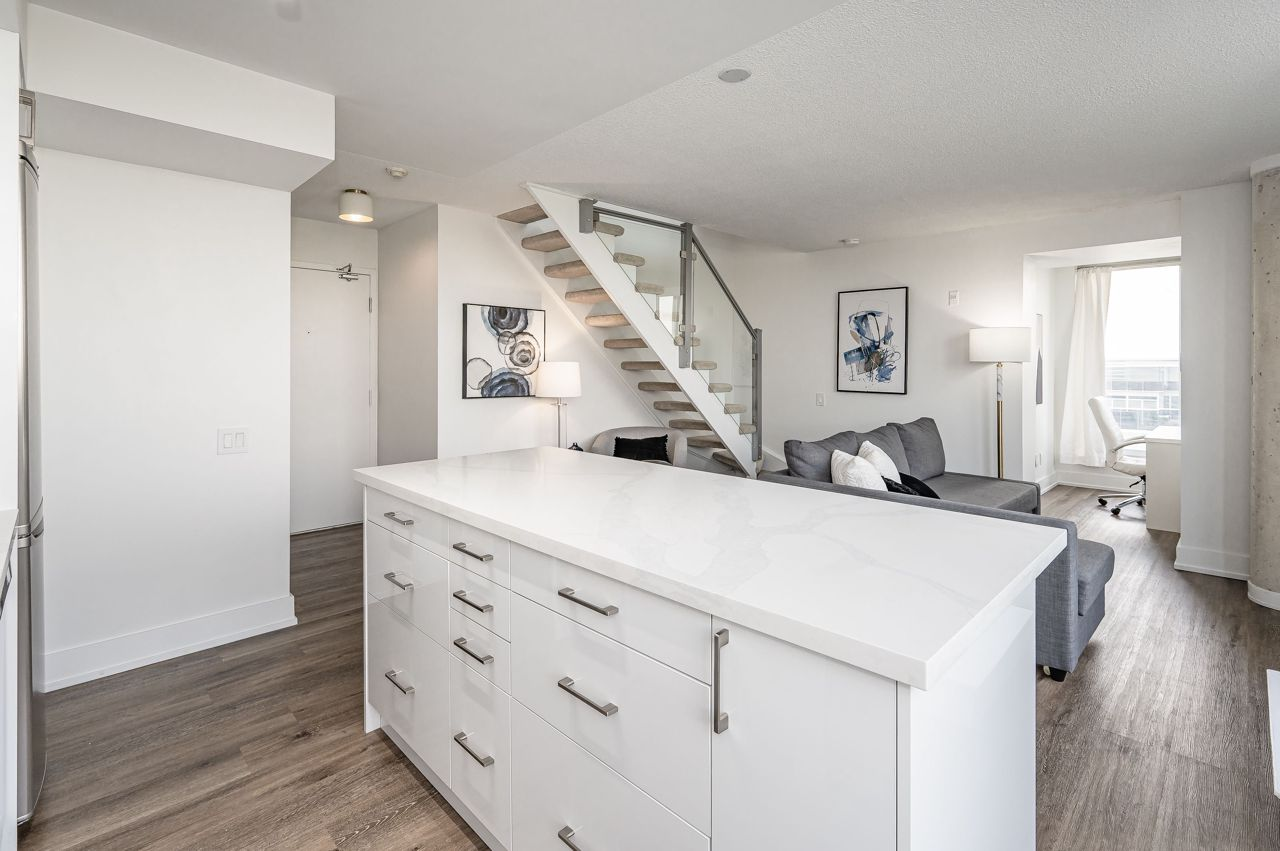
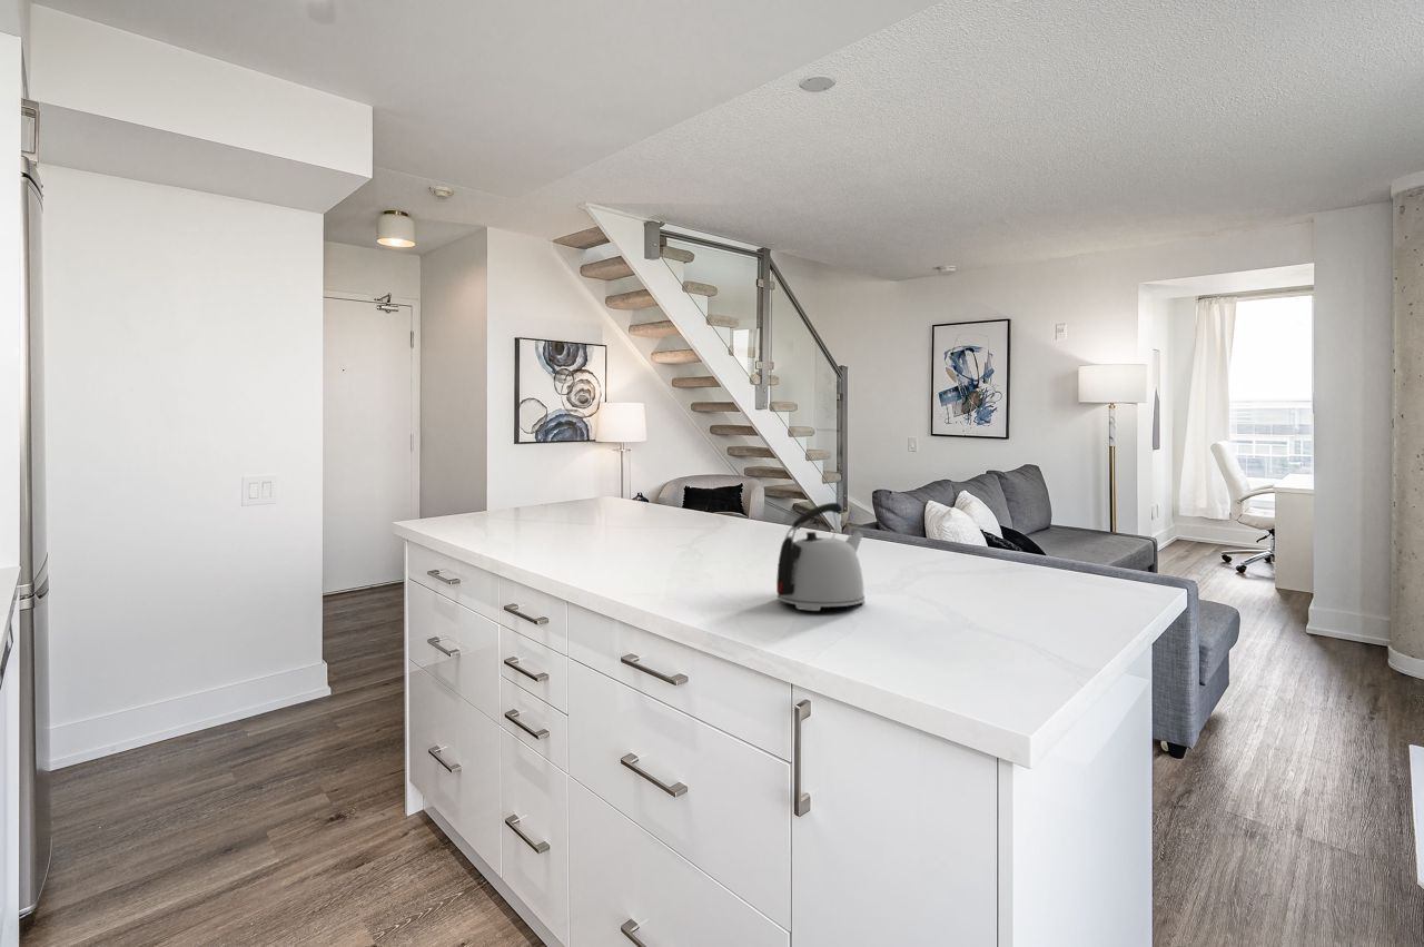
+ kettle (822, 552)
